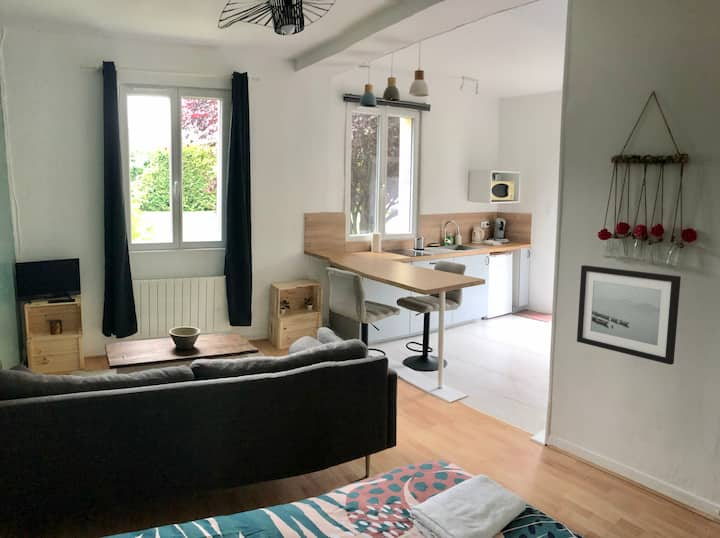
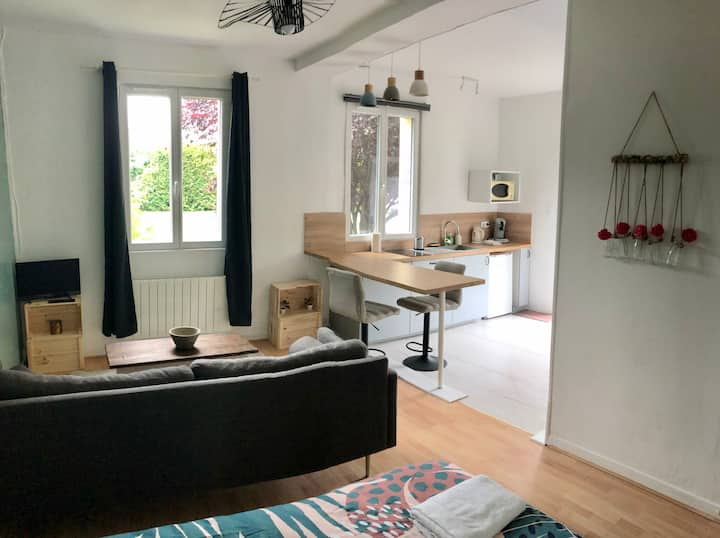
- wall art (624, 311)
